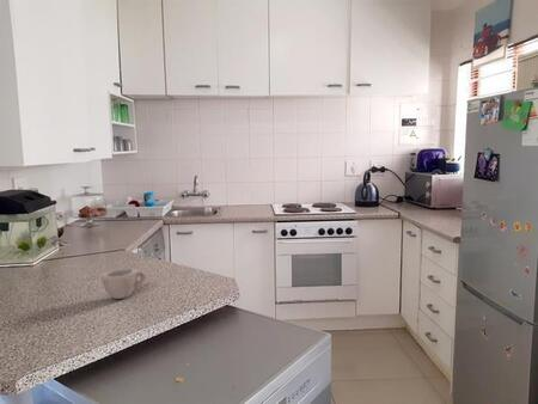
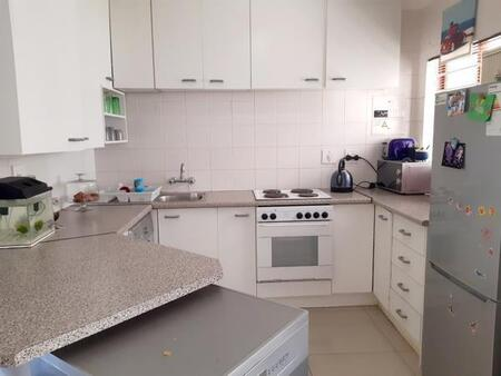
- cup (123, 283)
